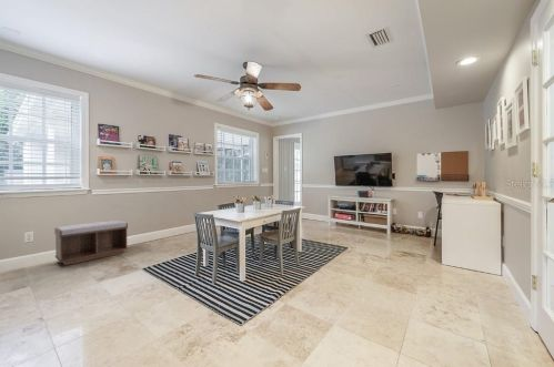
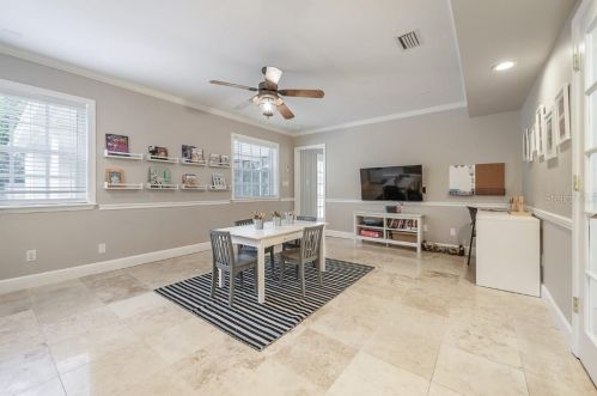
- bench (93, 239)
